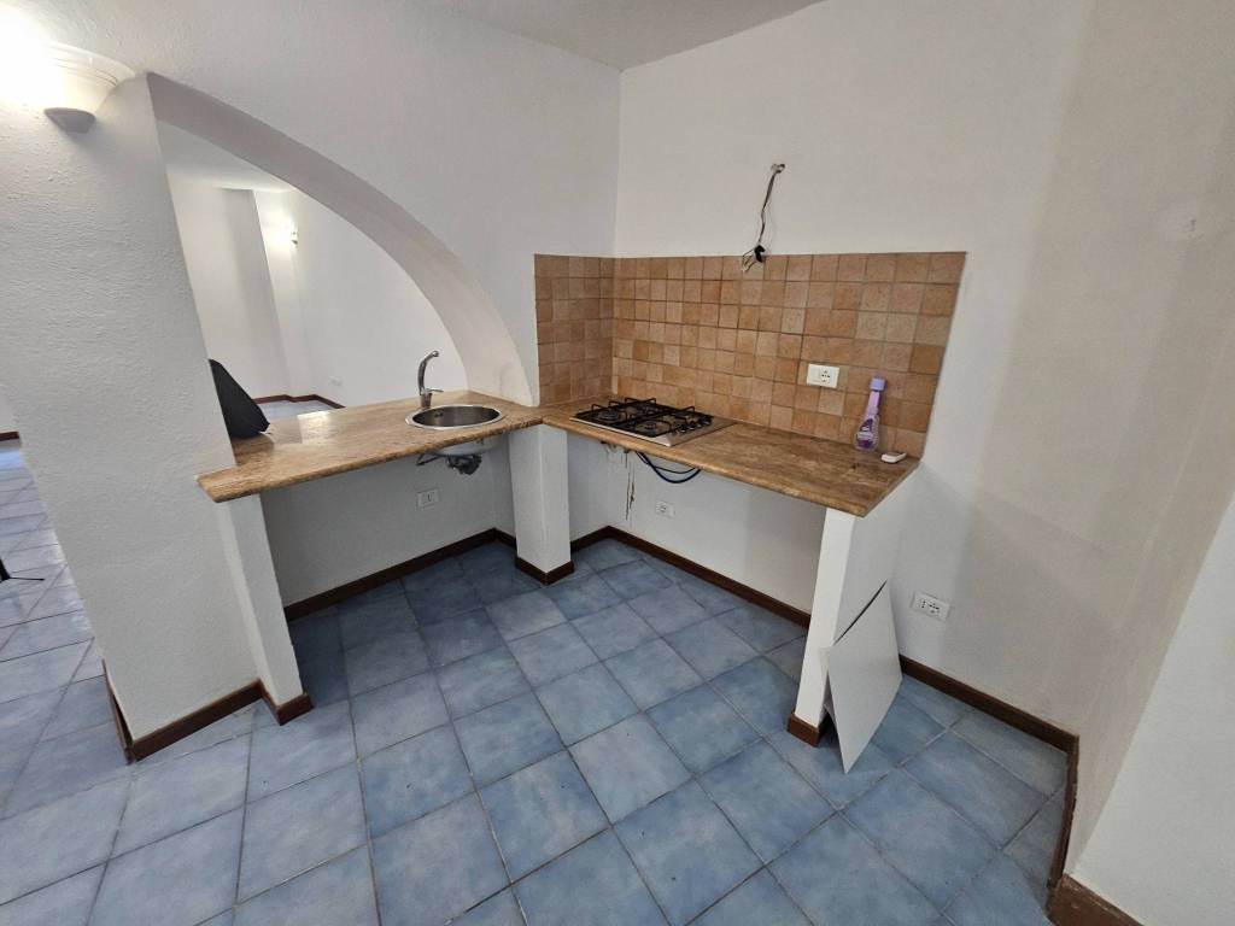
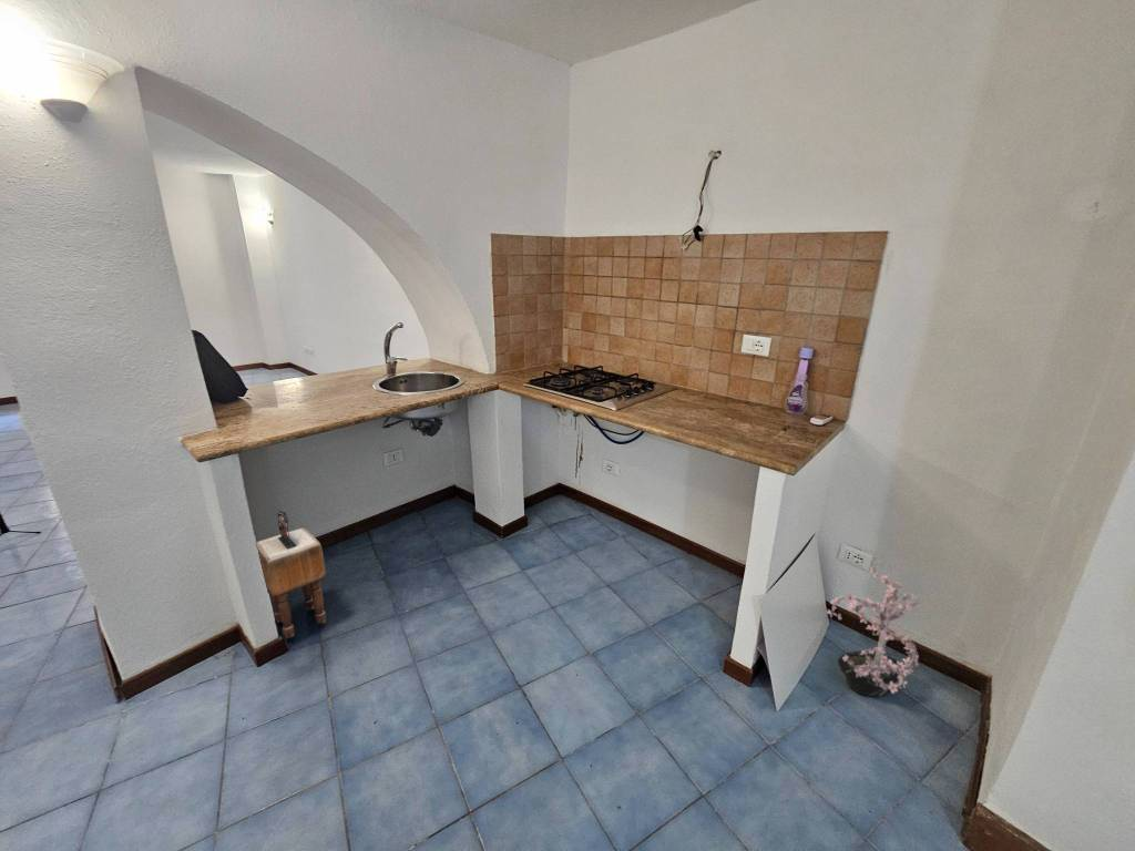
+ potted plant (873, 647)
+ stool (292, 570)
